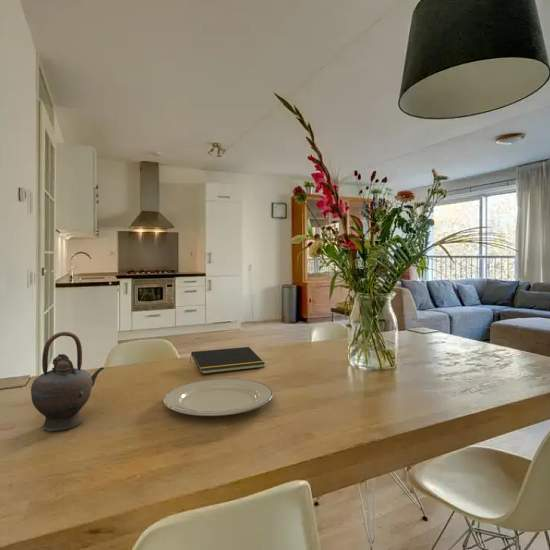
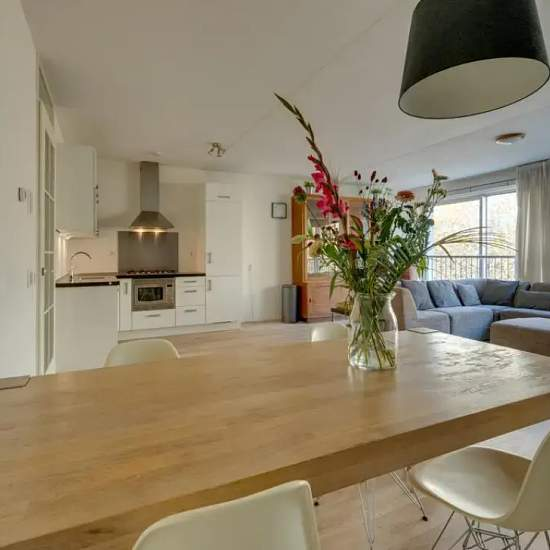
- chinaware (219, 398)
- teapot (69, 377)
- notepad (227, 359)
